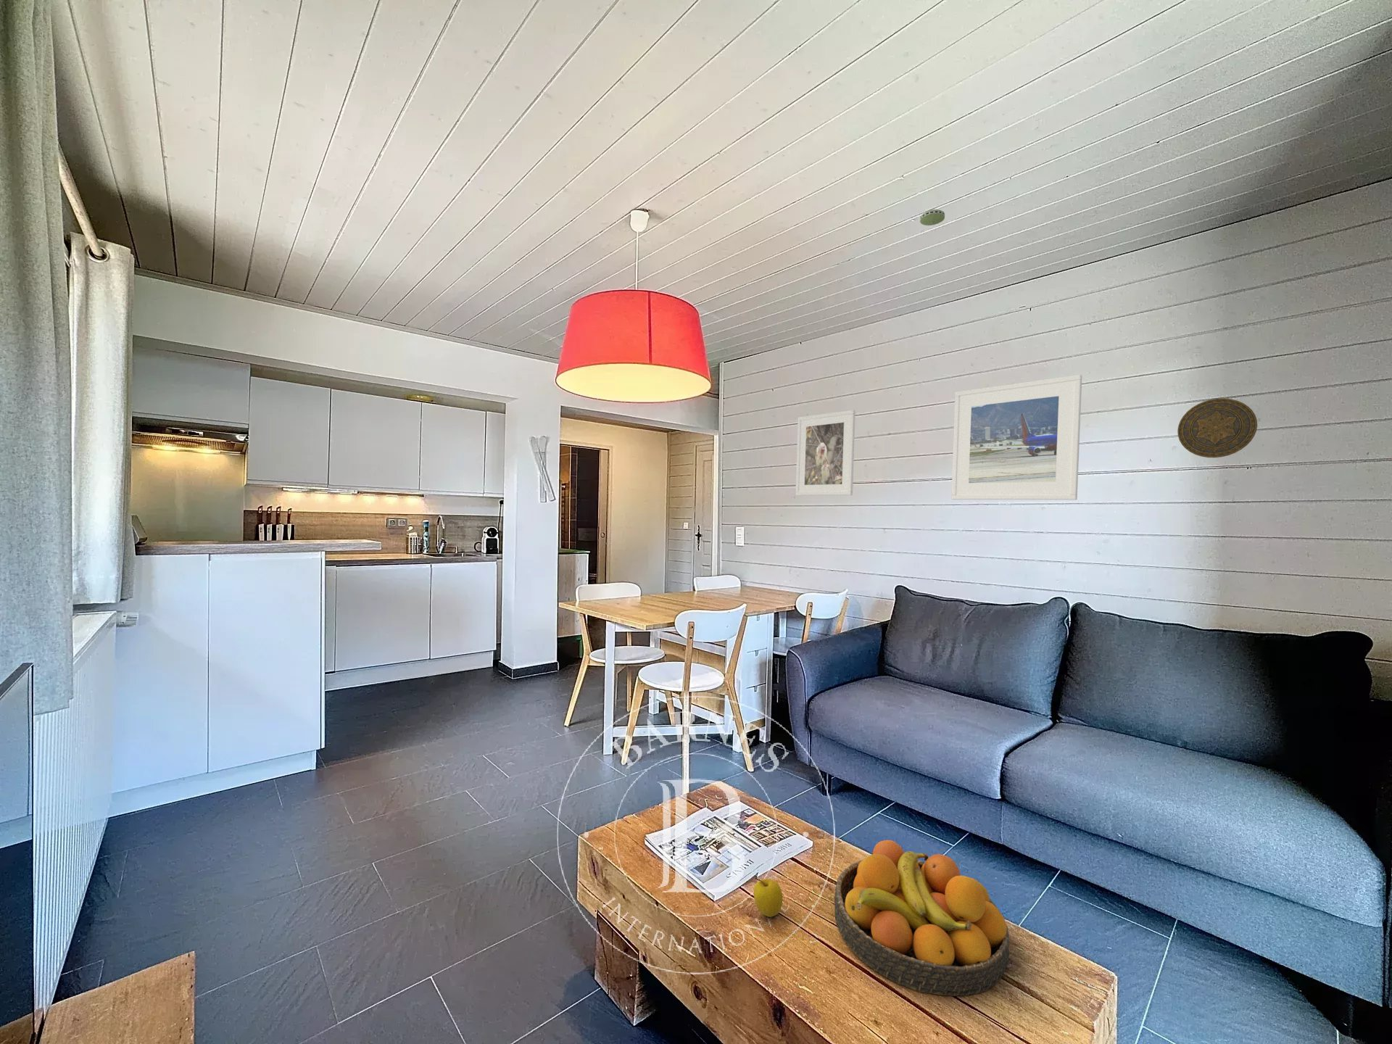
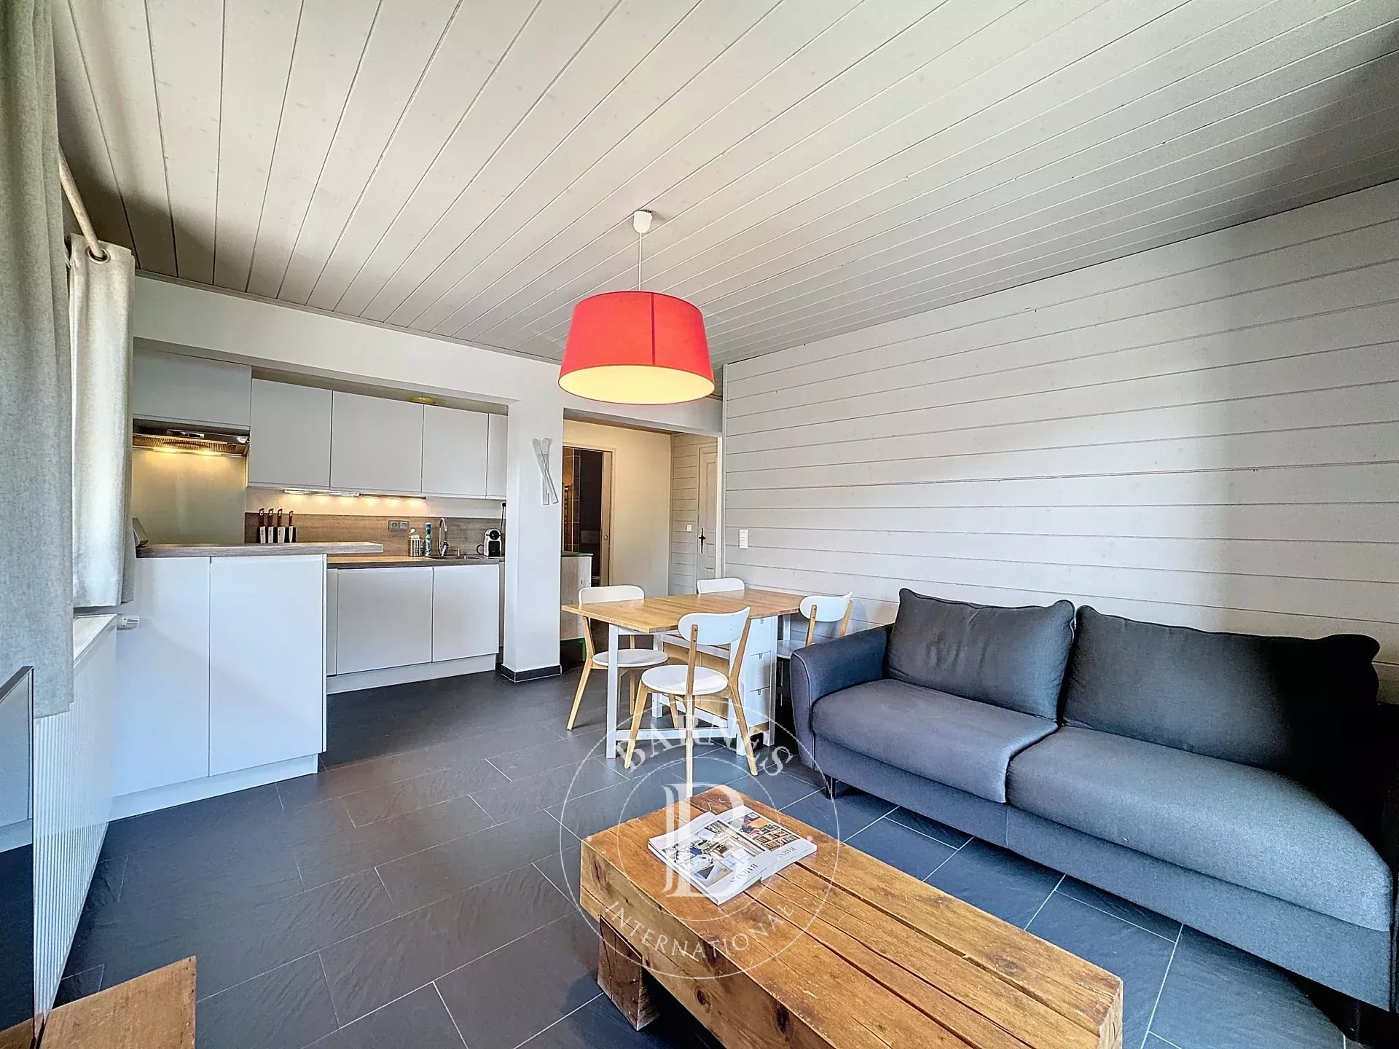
- fruit bowl (917, 894)
- smoke detector (933, 217)
- decorative plate (1216, 428)
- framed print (823, 455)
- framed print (1012, 442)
- apple (767, 896)
